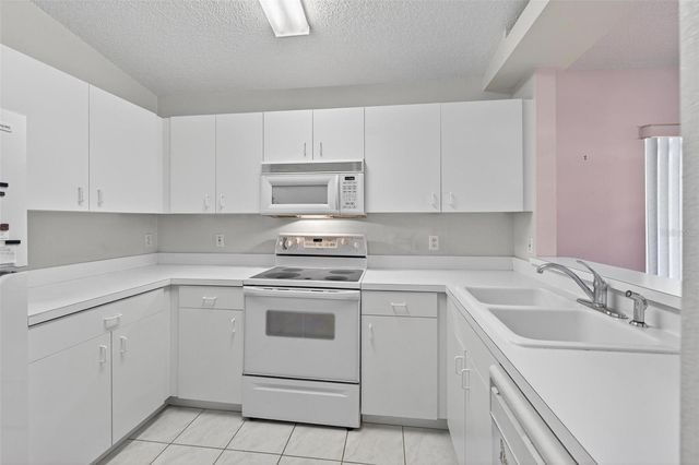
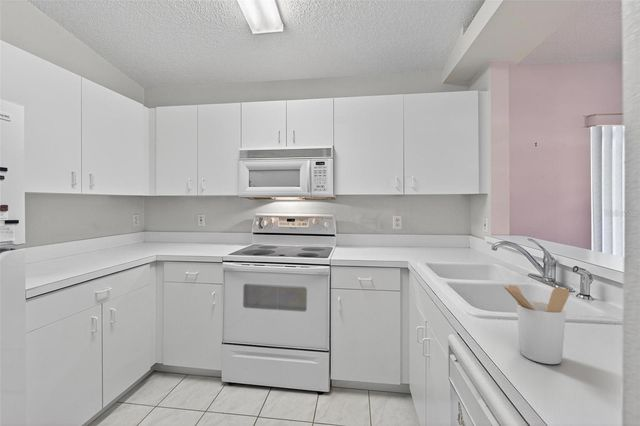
+ utensil holder (531, 319)
